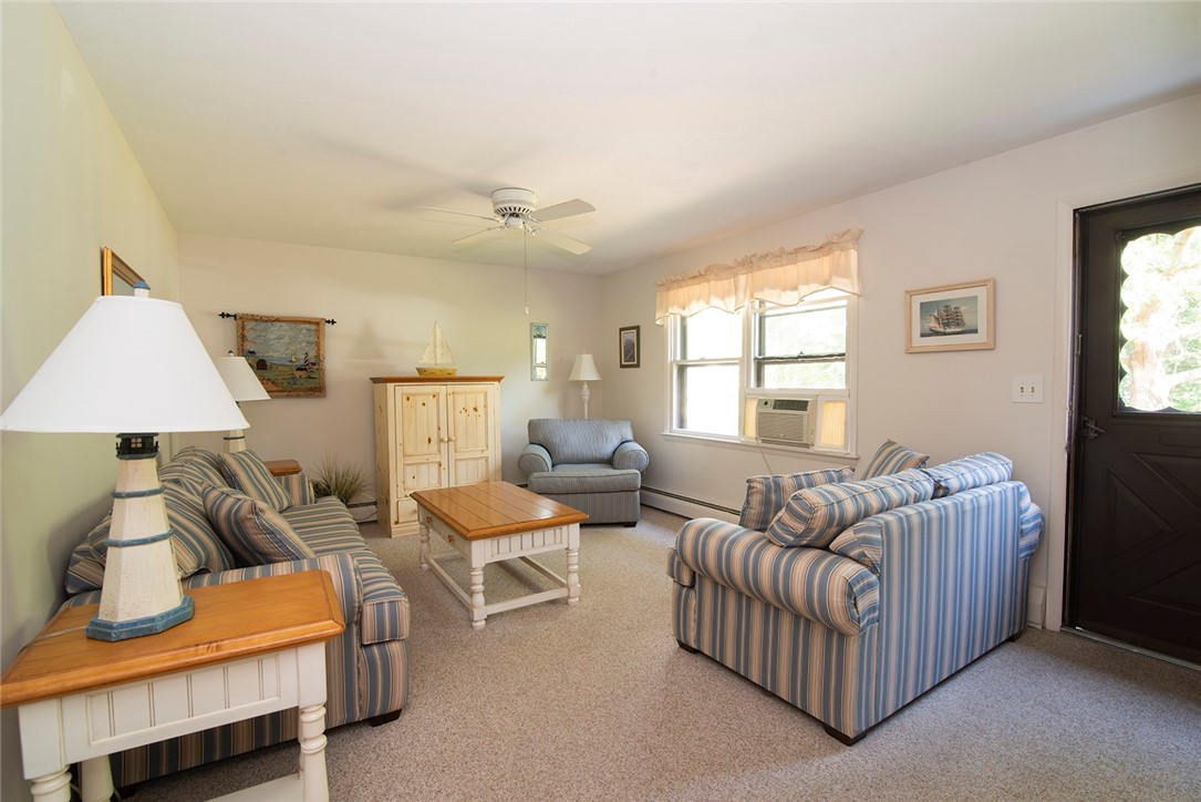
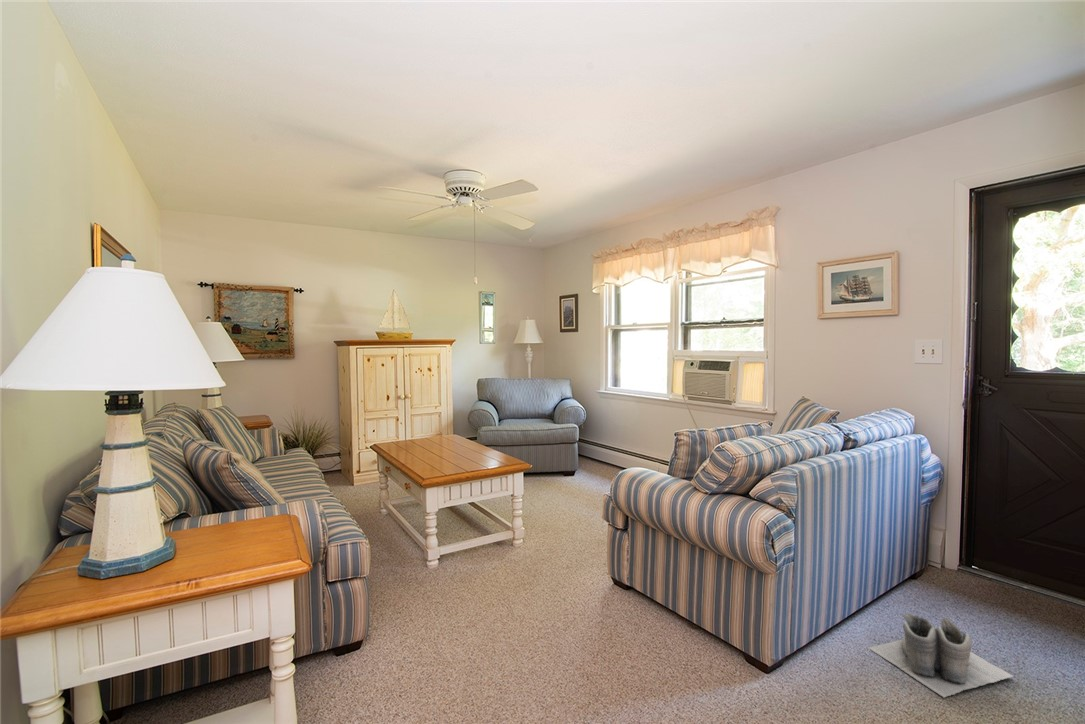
+ boots (937, 639)
